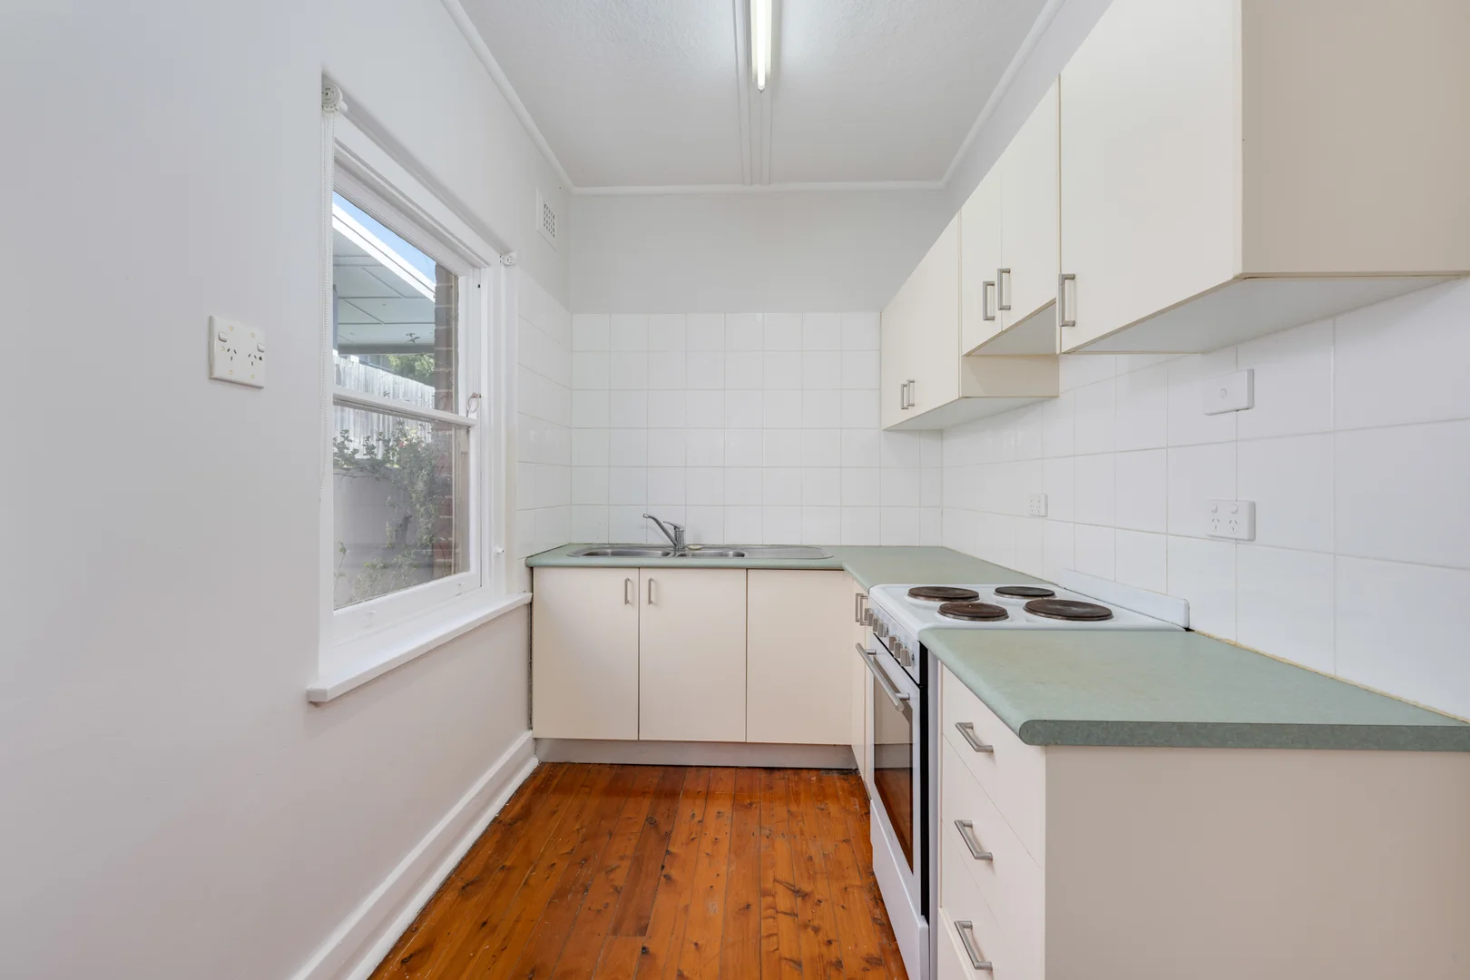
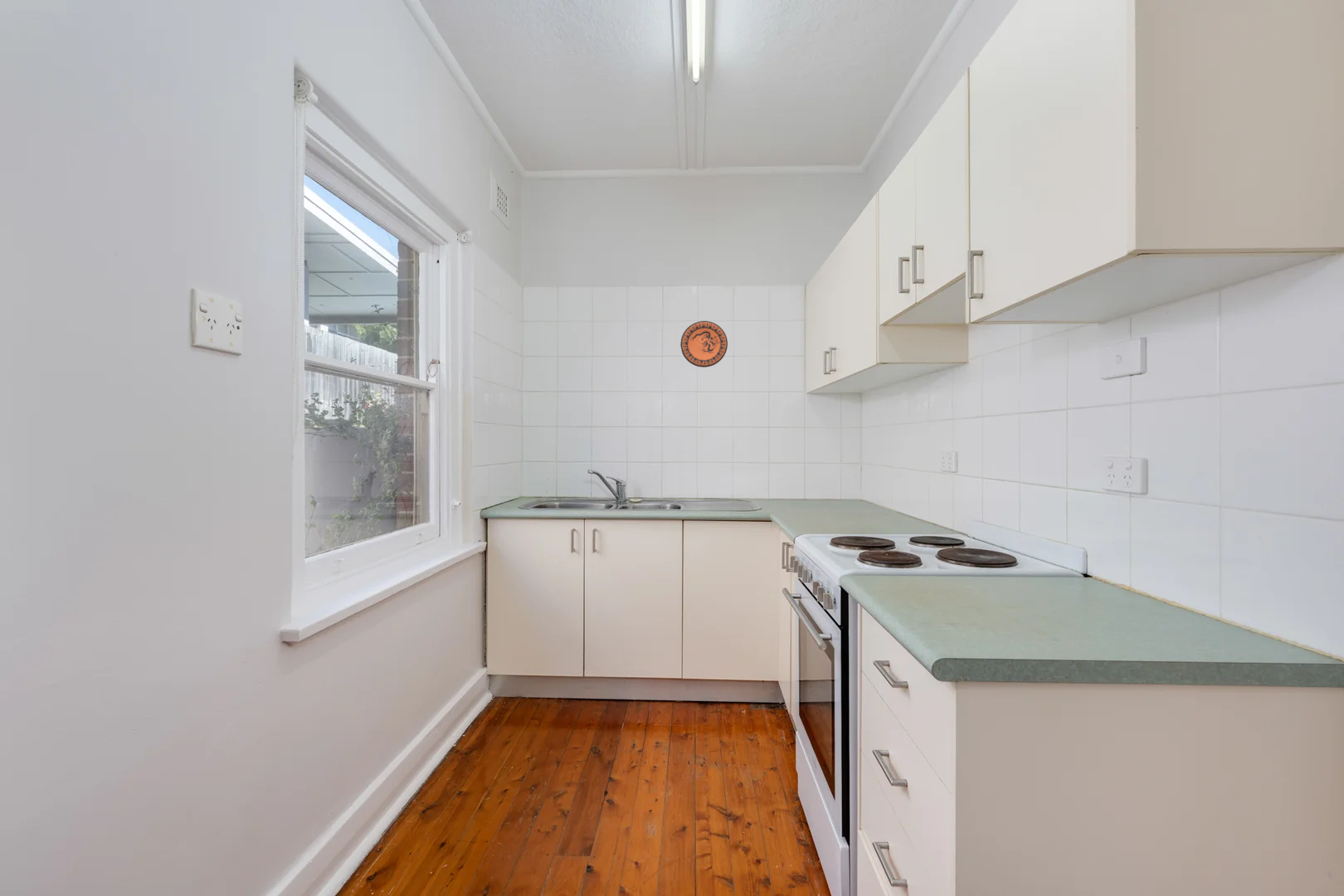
+ decorative plate (704, 343)
